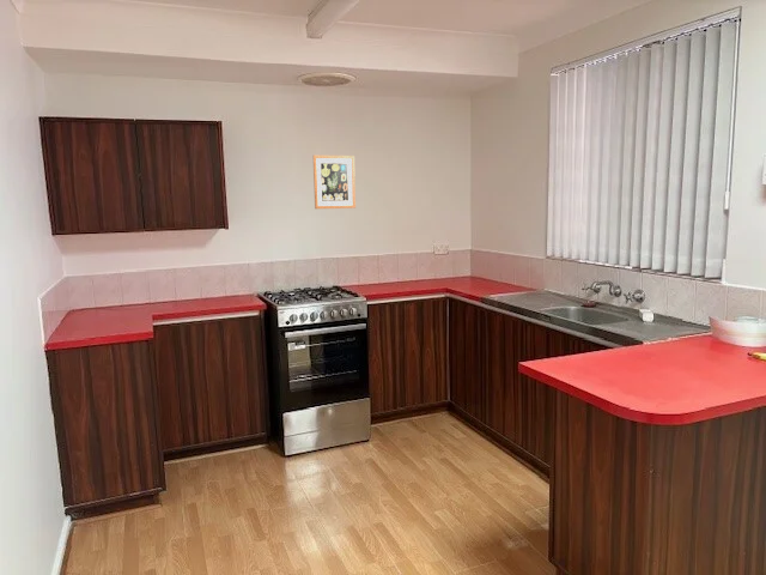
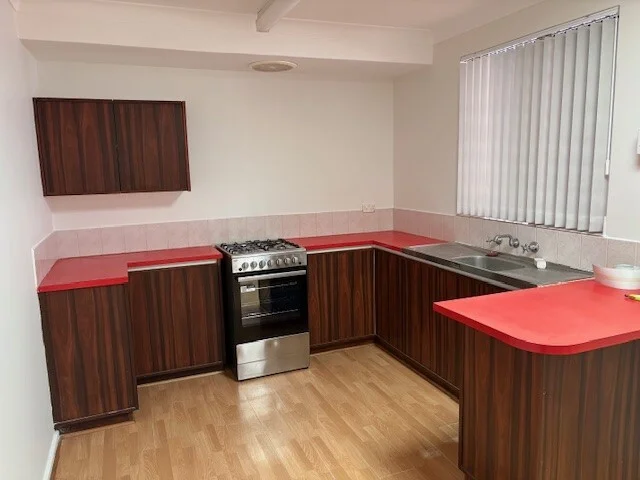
- wall art (334, 182)
